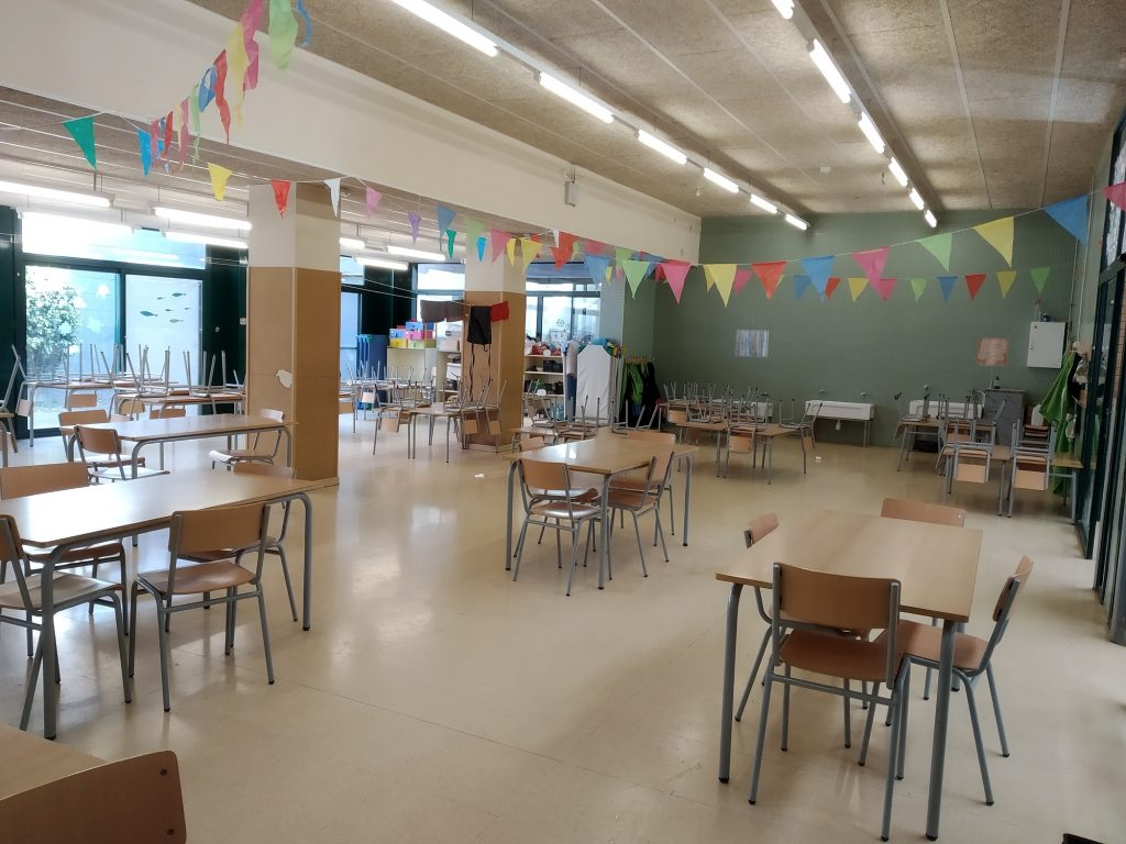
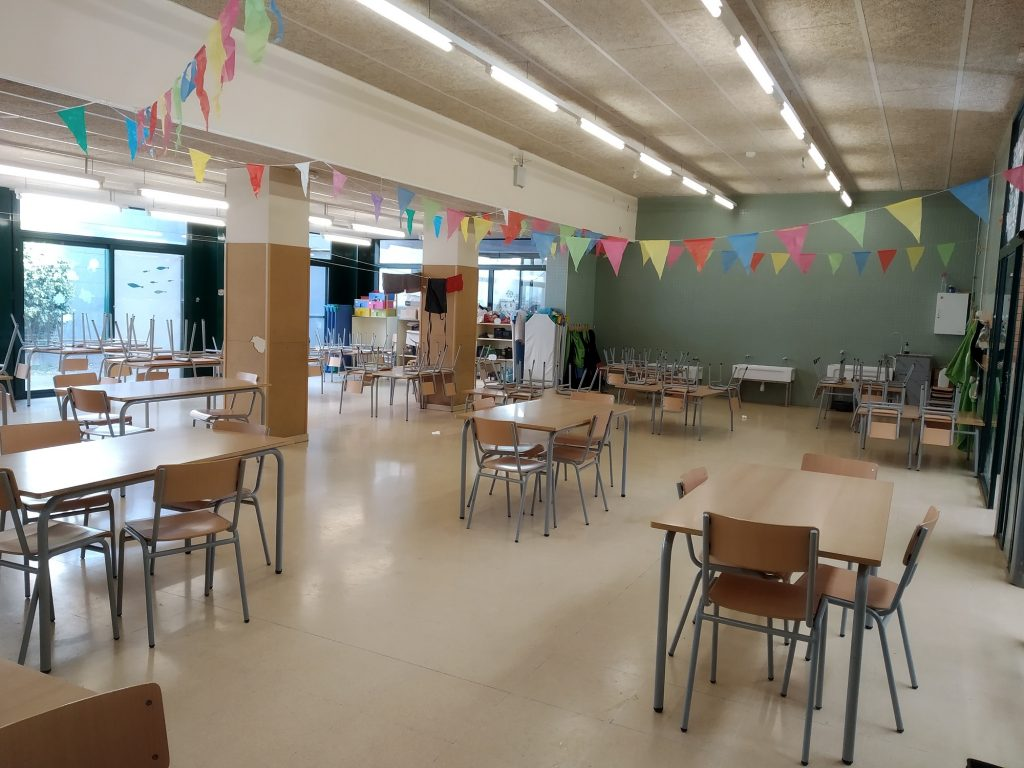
- wall art (992, 352)
- wall art (752, 343)
